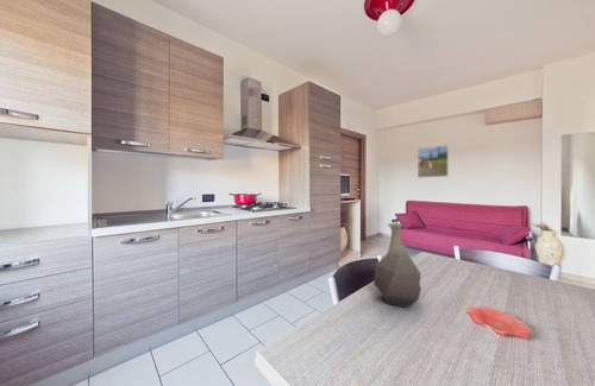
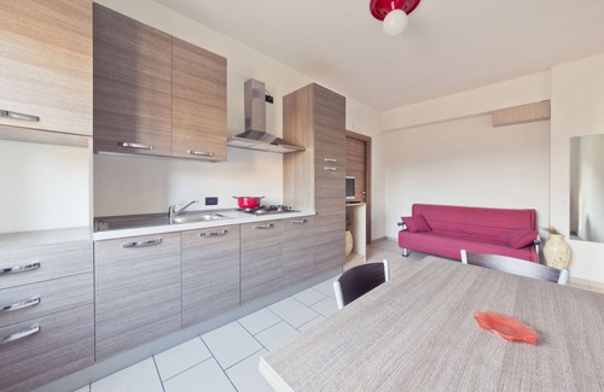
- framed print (432, 162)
- vase (396, 261)
